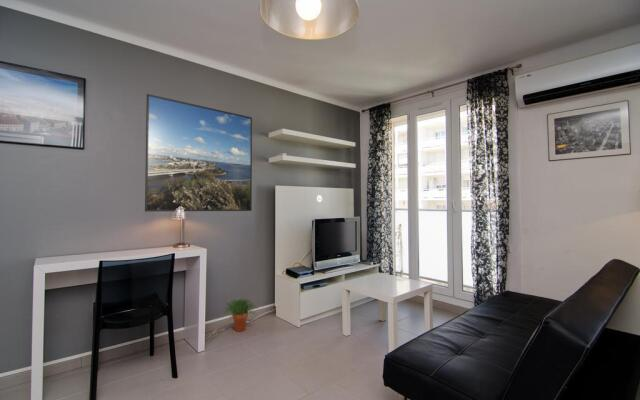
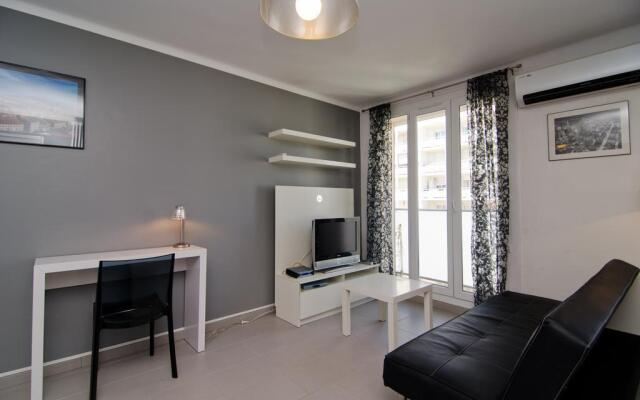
- potted plant (240, 314)
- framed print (204, 158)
